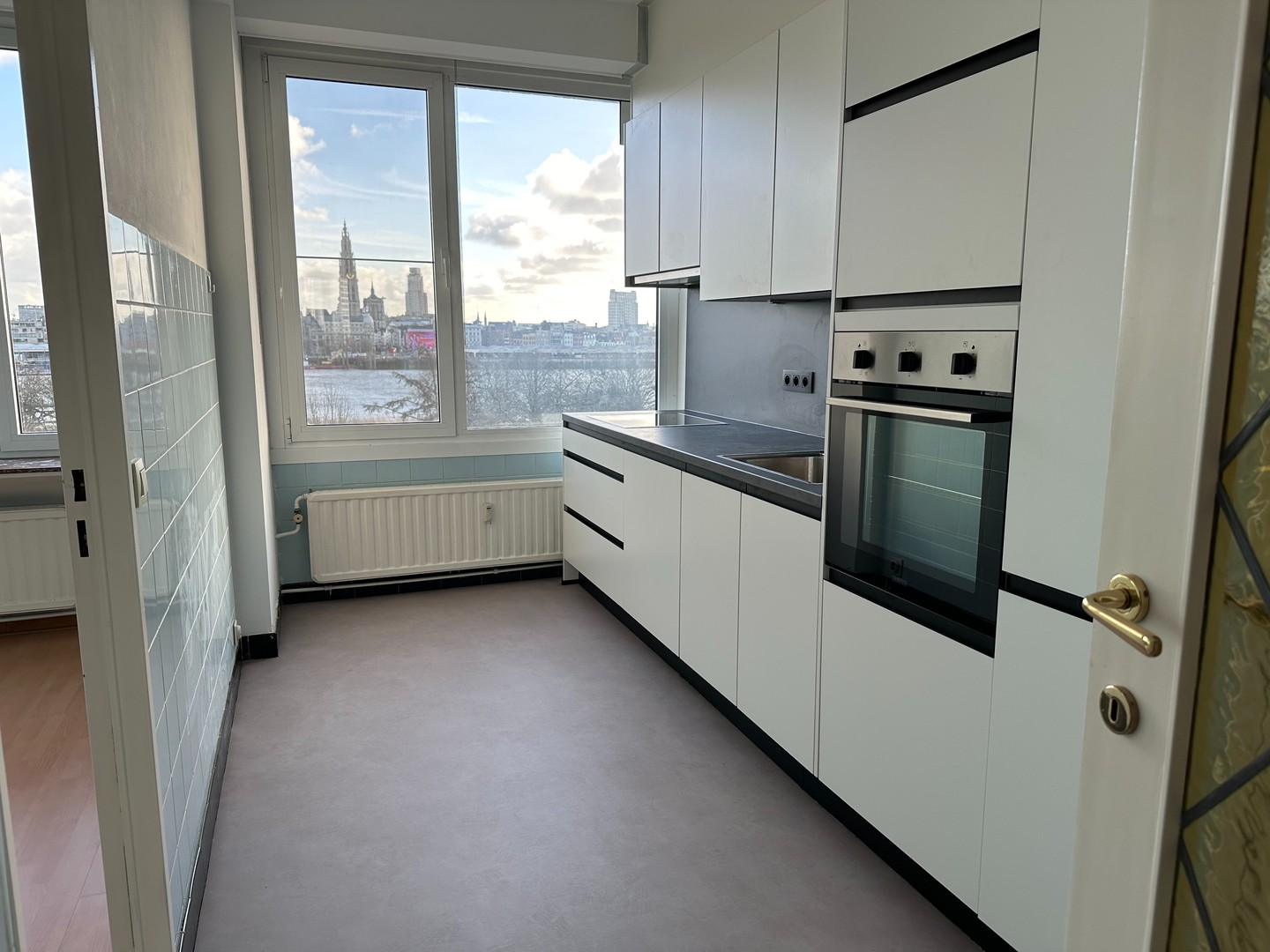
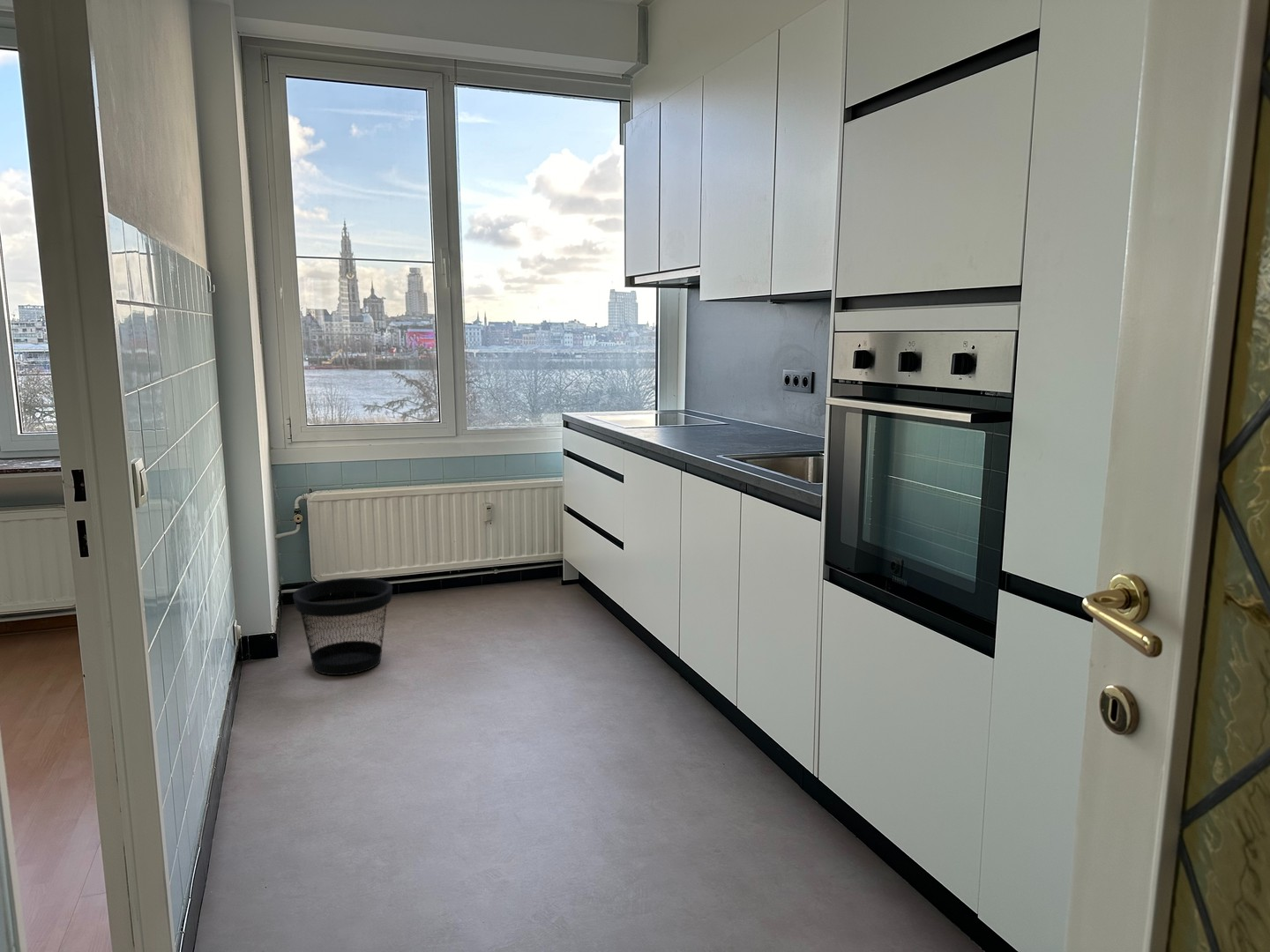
+ wastebasket (345, 627)
